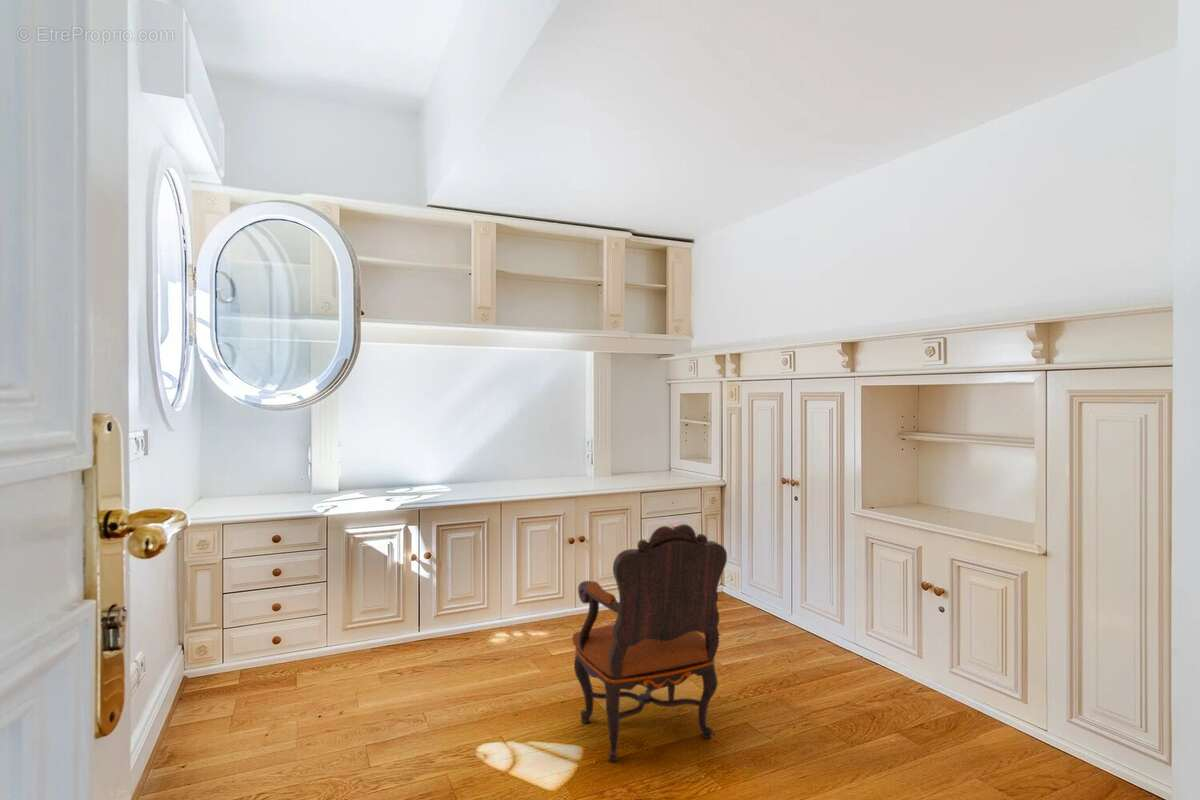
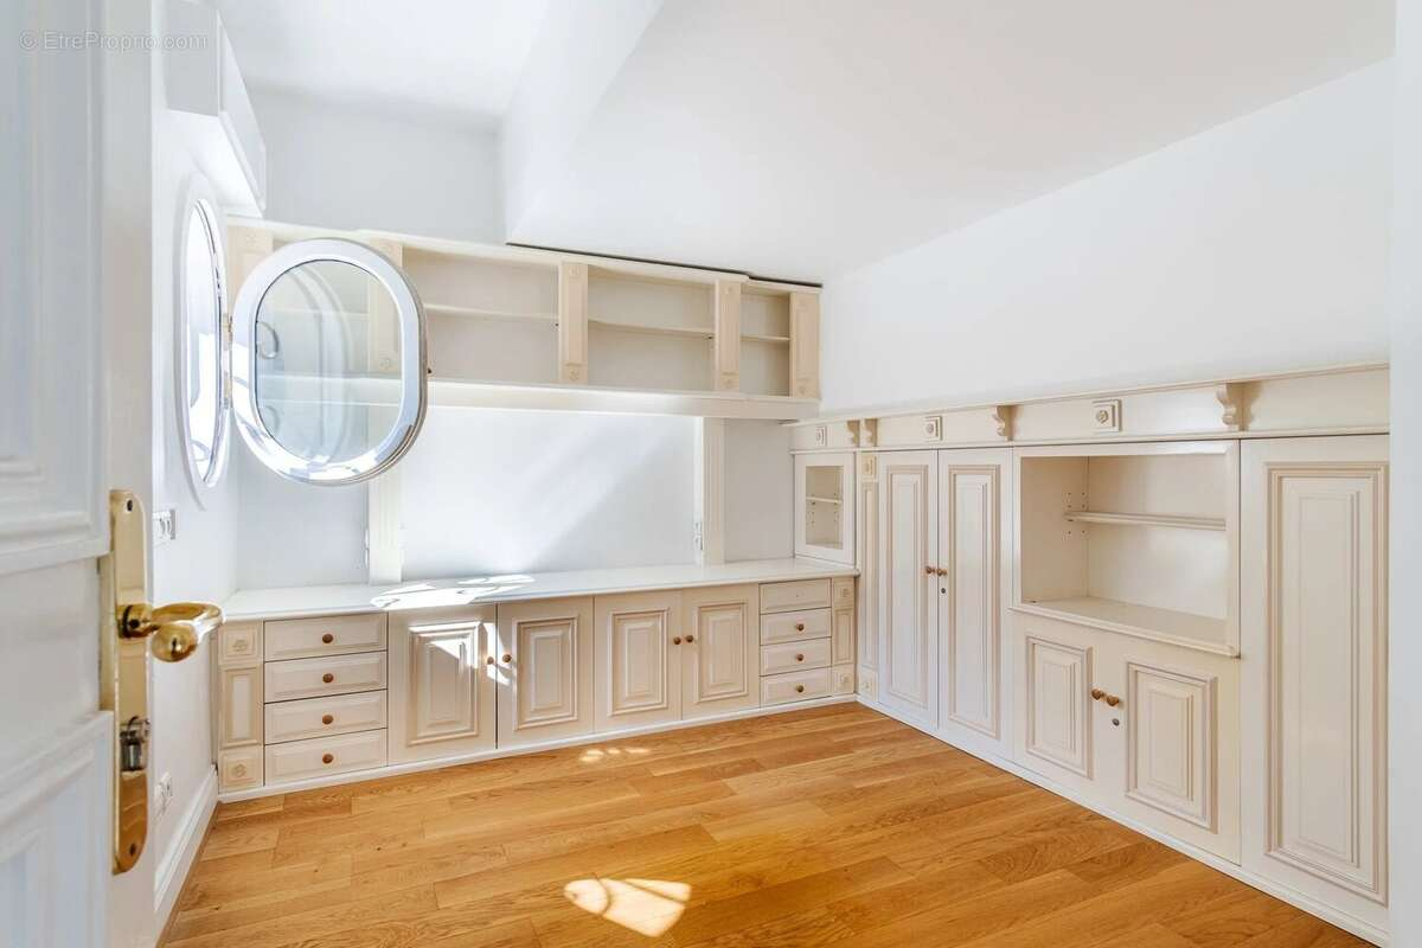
- armchair (649, 623)
